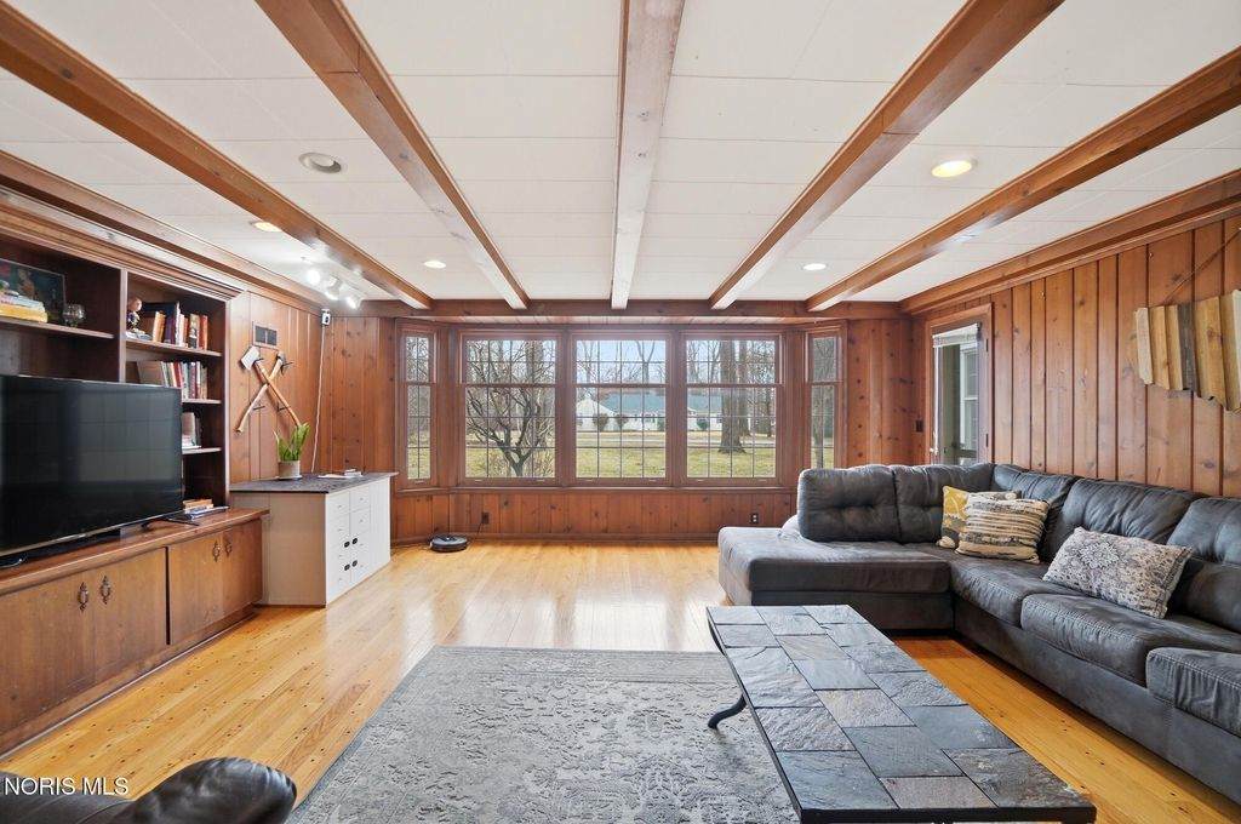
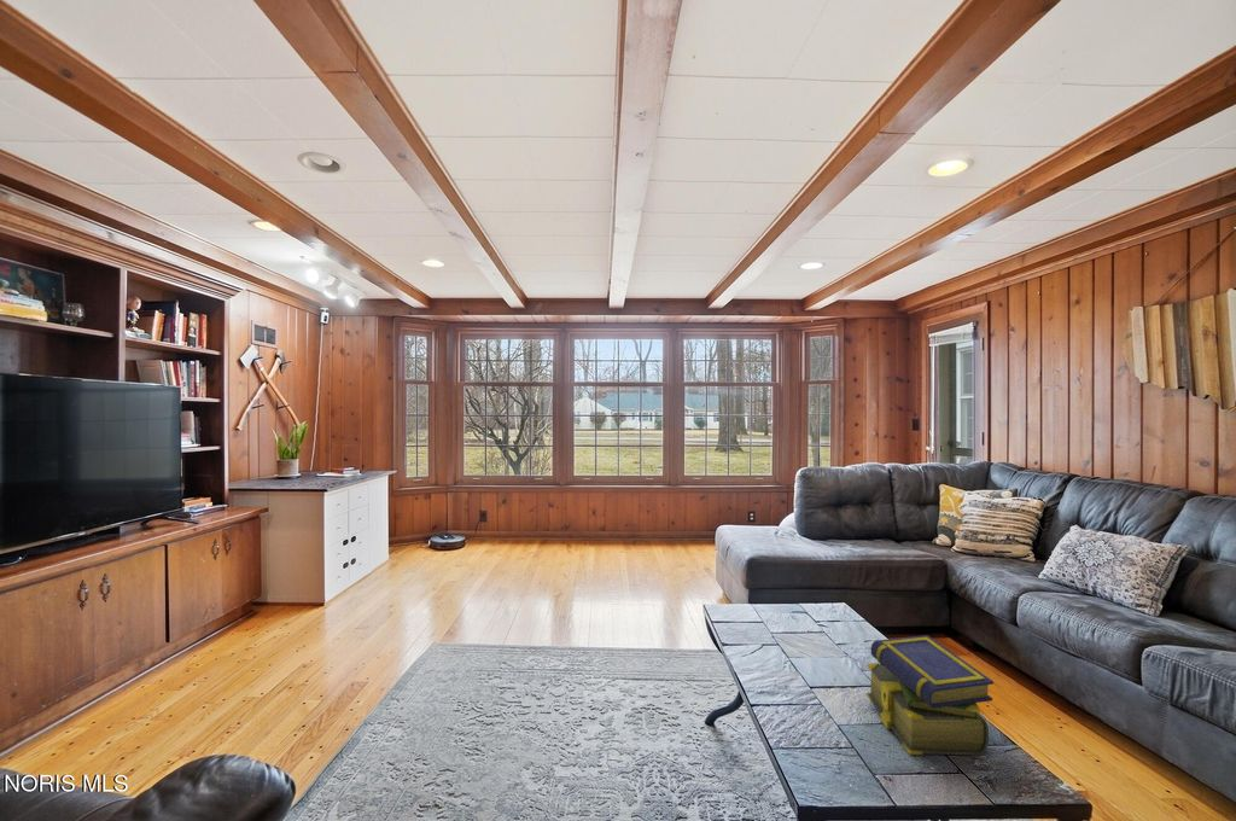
+ stack of books (927, 689)
